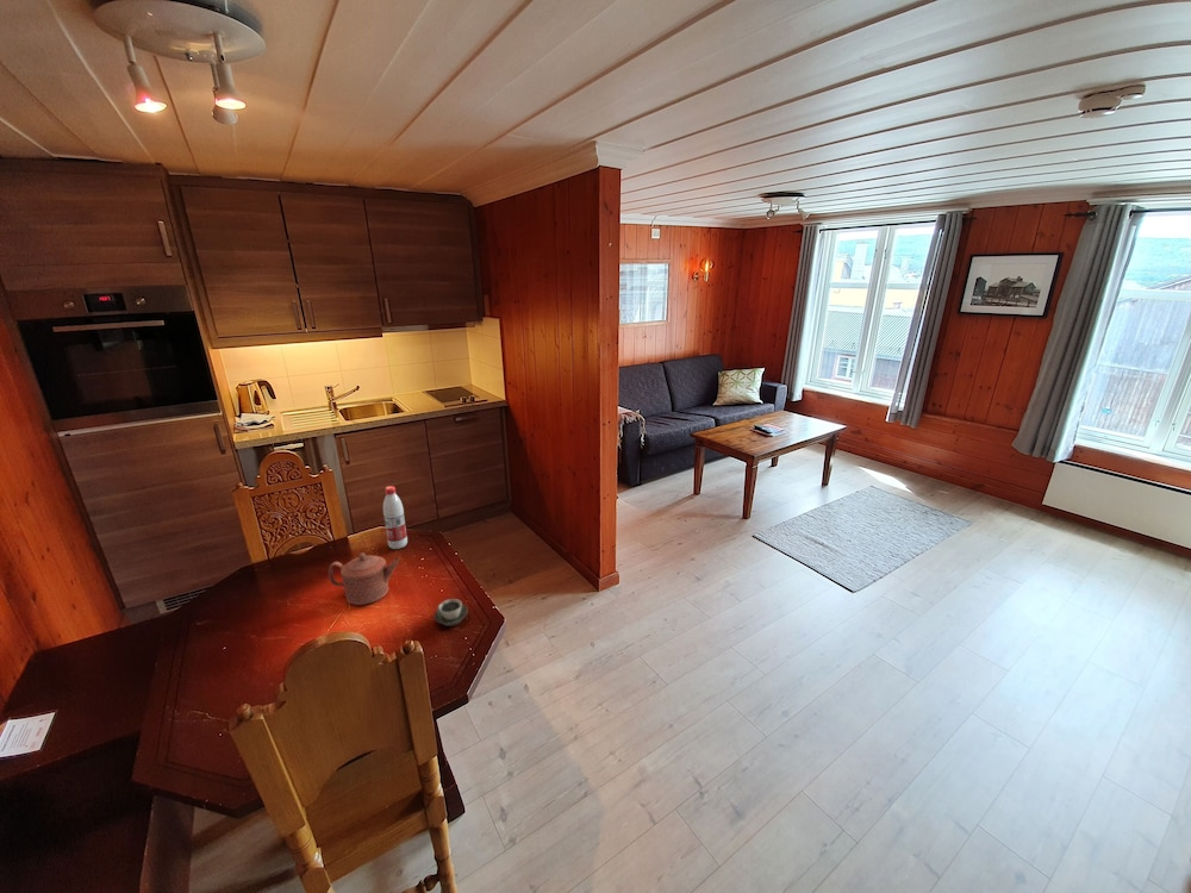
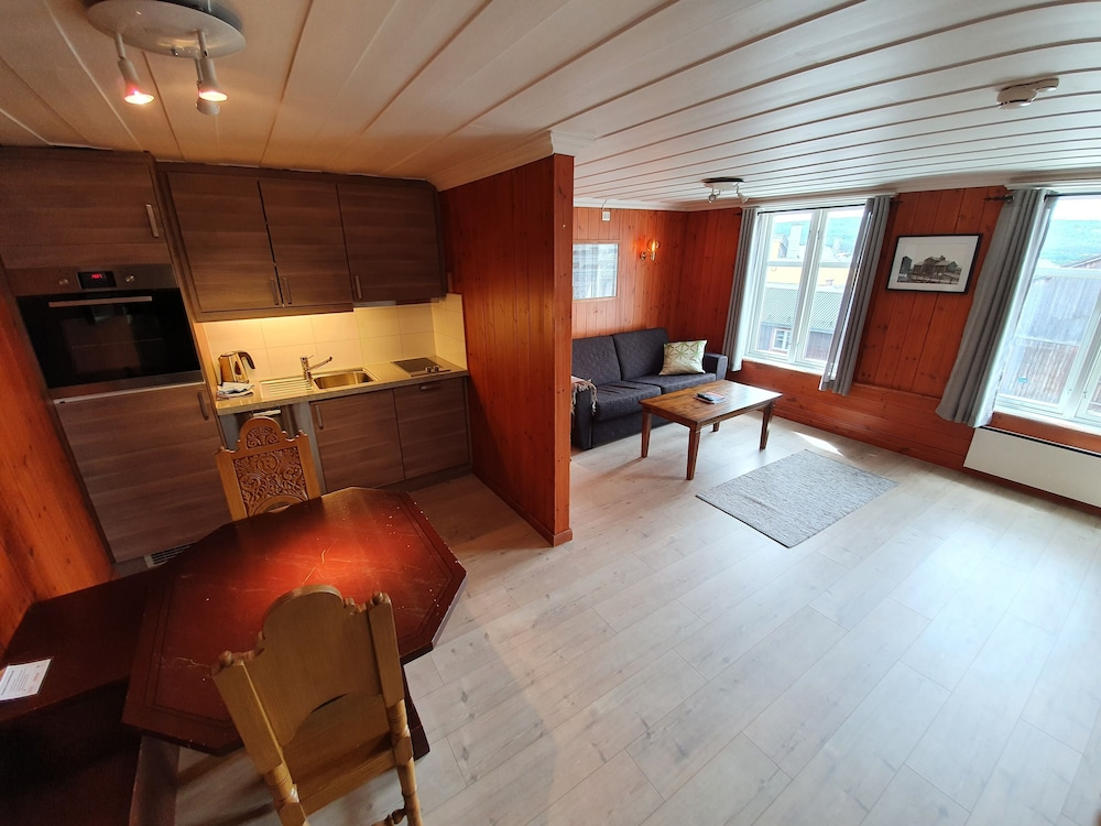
- cup (450, 612)
- water bottle (394, 517)
- teapot (364, 573)
